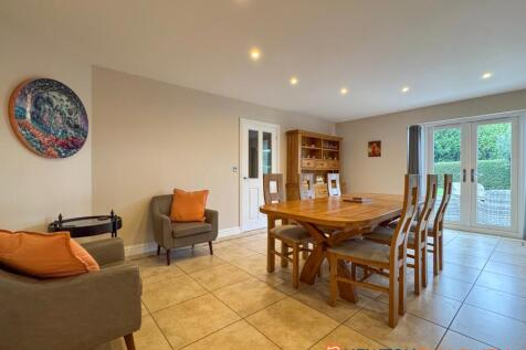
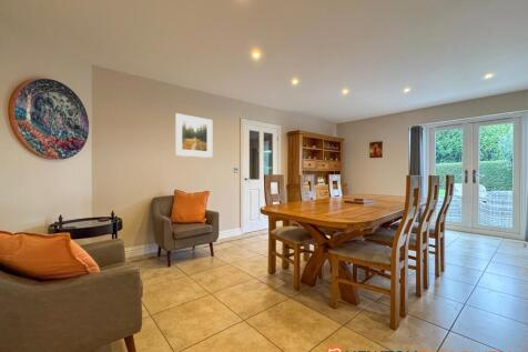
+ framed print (194, 137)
